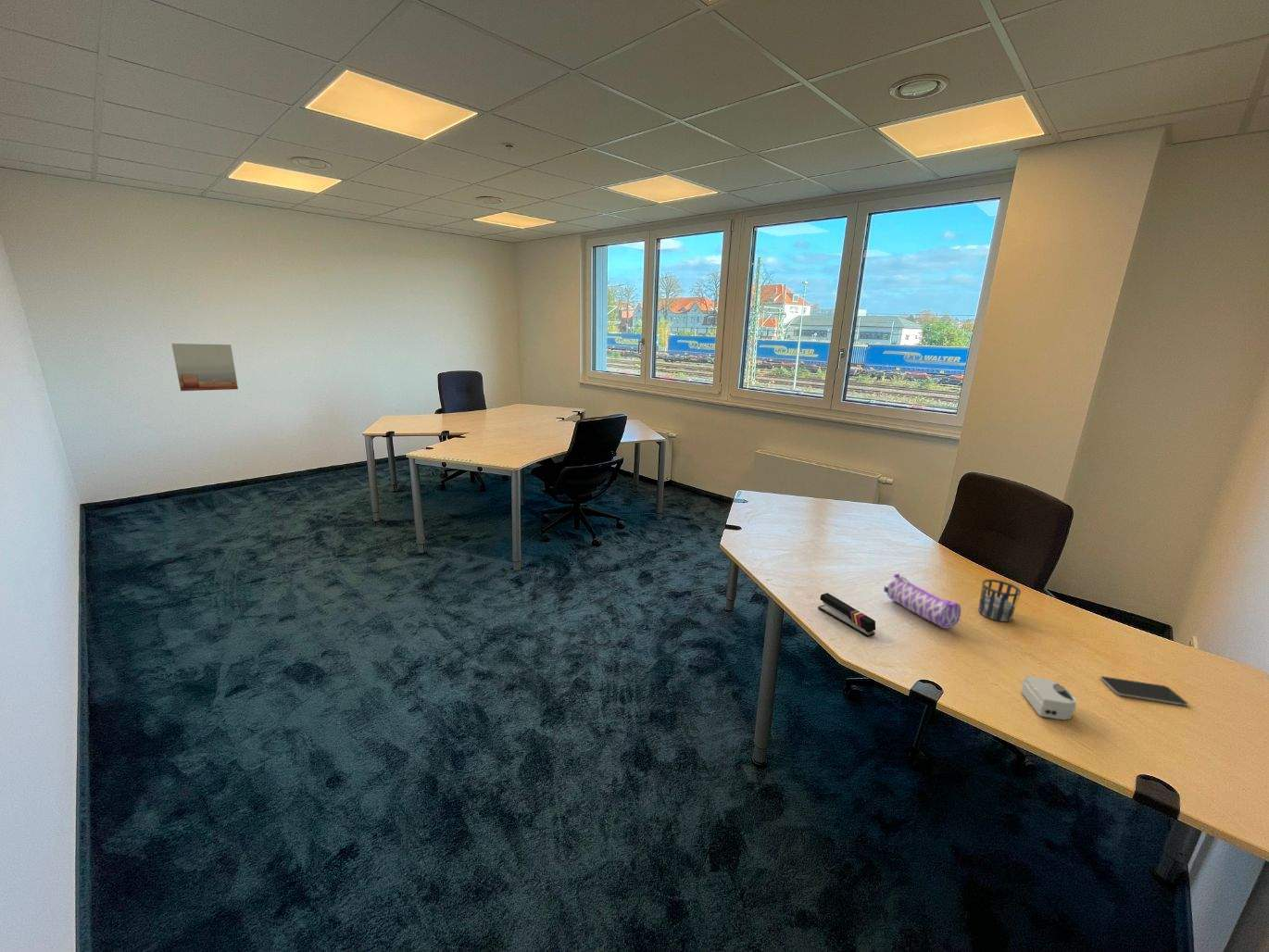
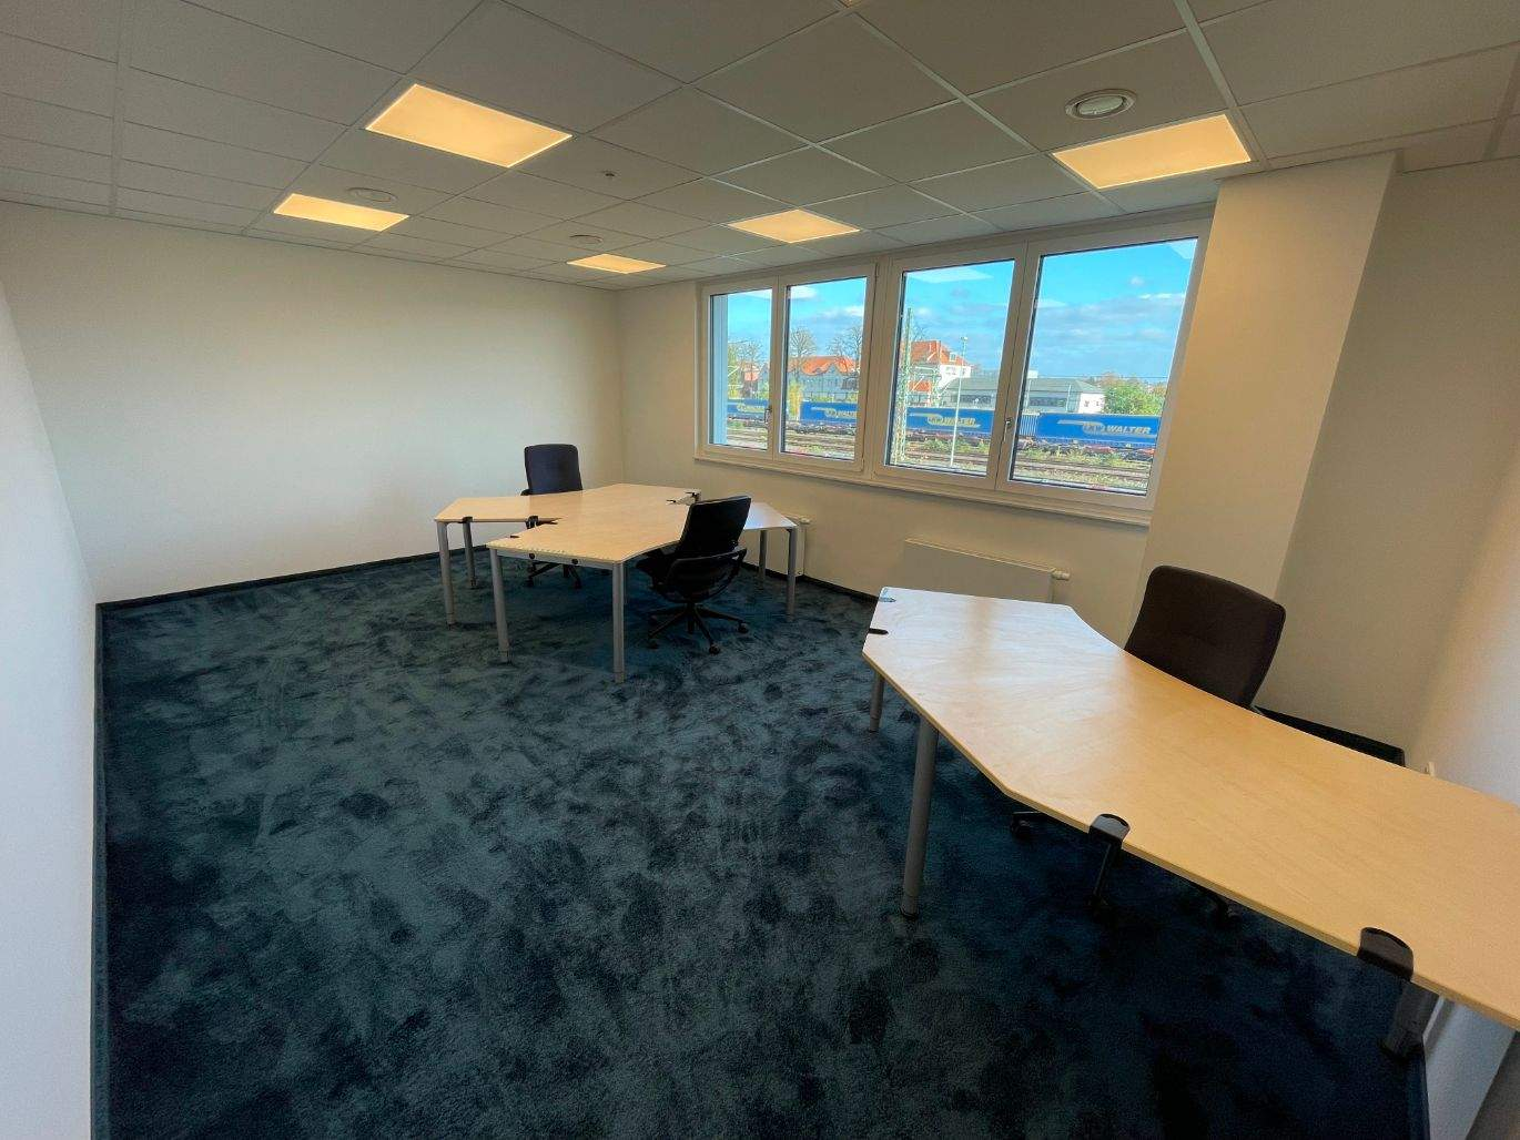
- wall art (206, 367)
- computer mouse (1051, 698)
- cup (998, 600)
- pencil case (922, 599)
- stapler (846, 613)
- smartphone (1142, 690)
